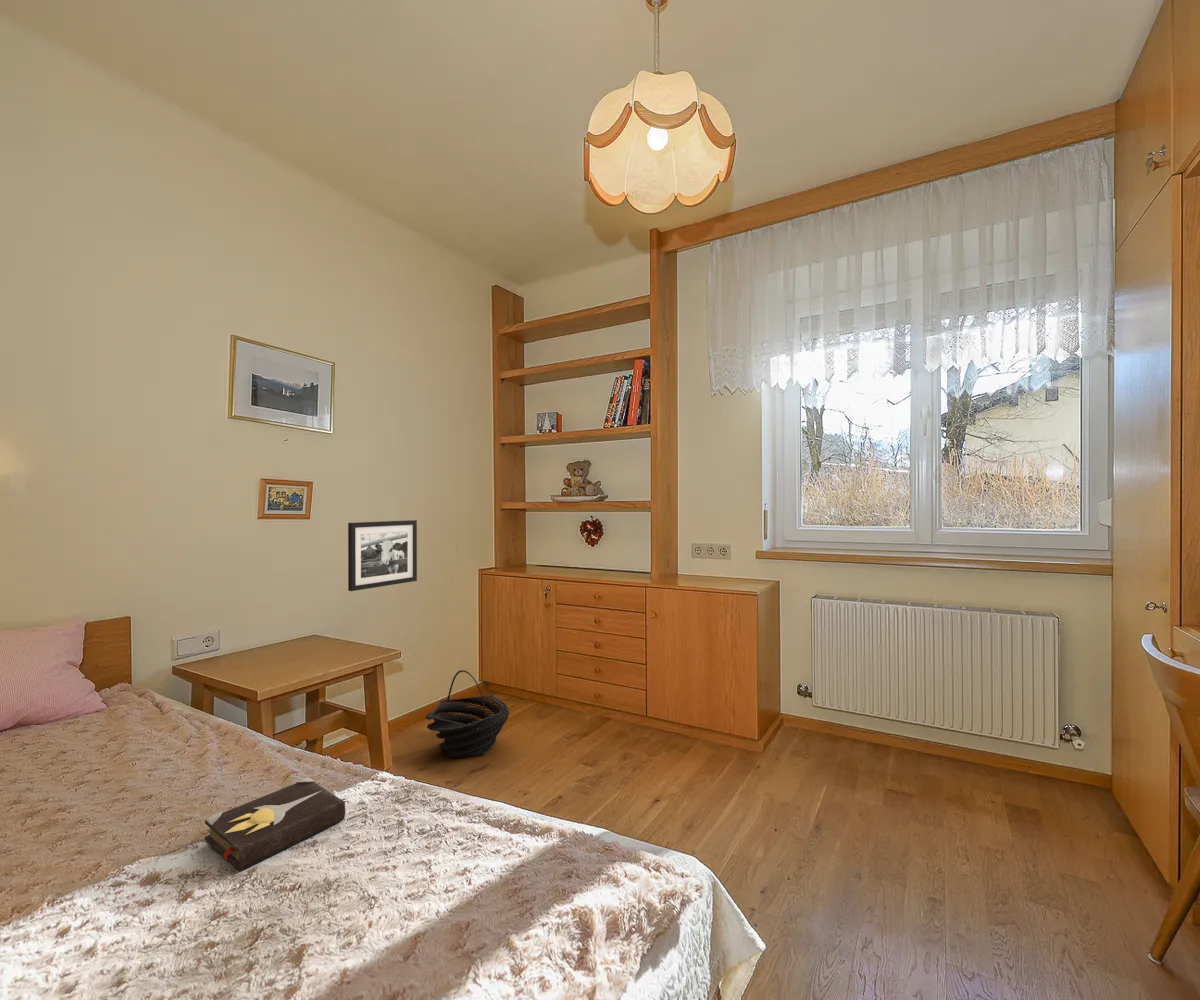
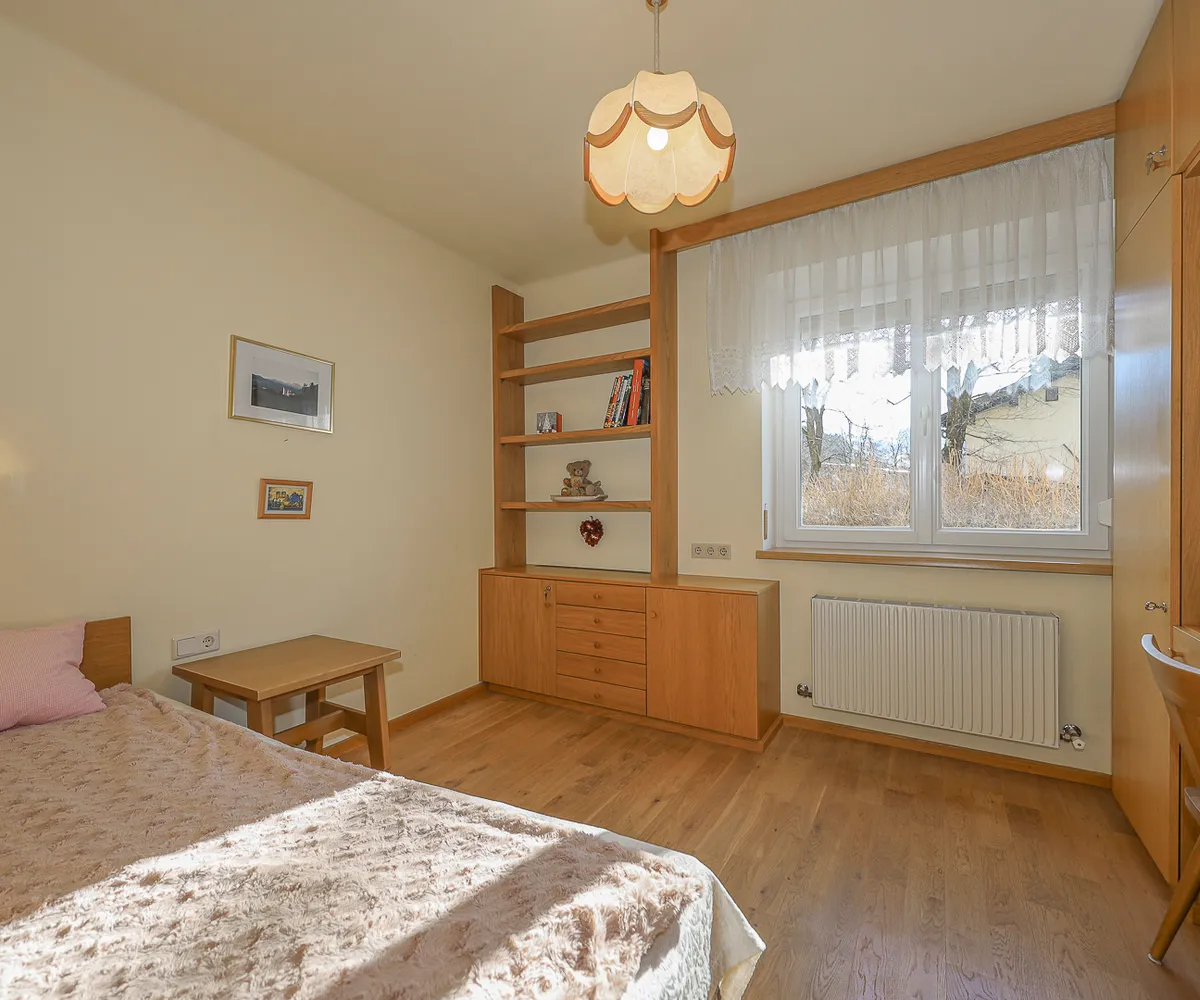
- hardback book (277, 818)
- basket (468, 708)
- picture frame (384, 553)
